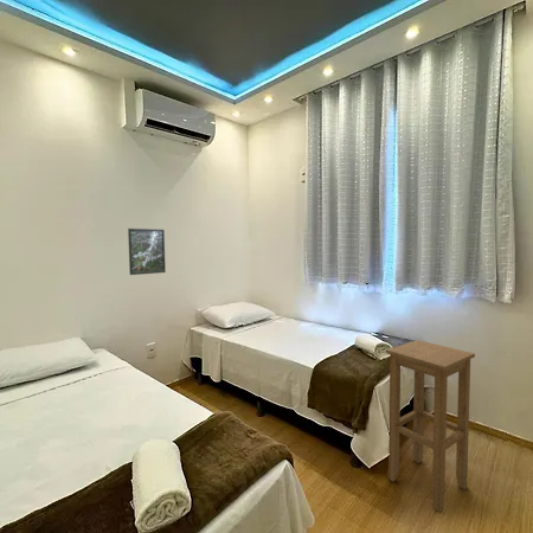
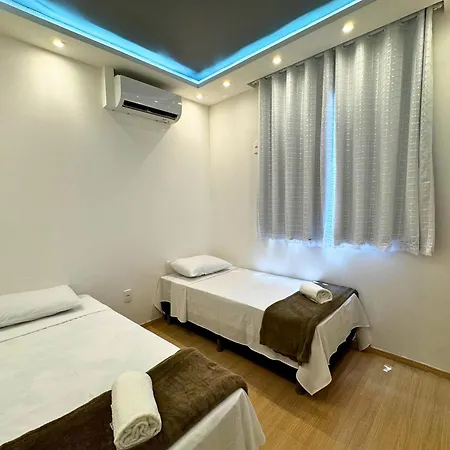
- stool (428, 417)
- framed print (147, 251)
